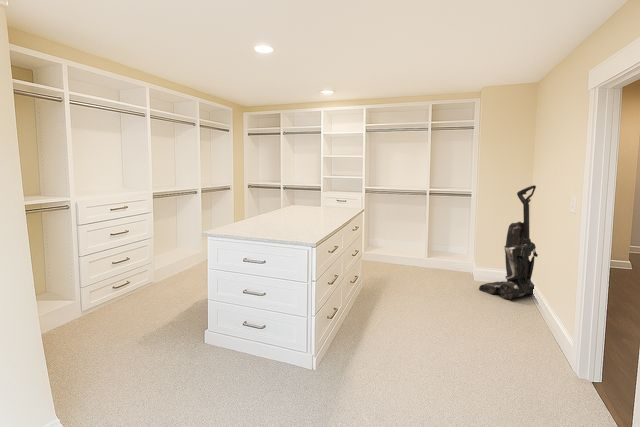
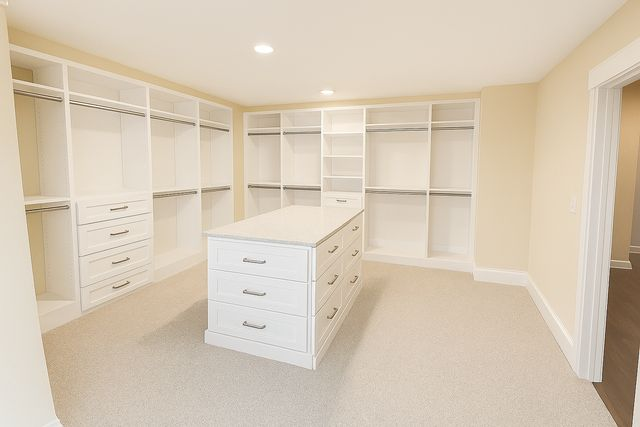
- vacuum cleaner (509, 239)
